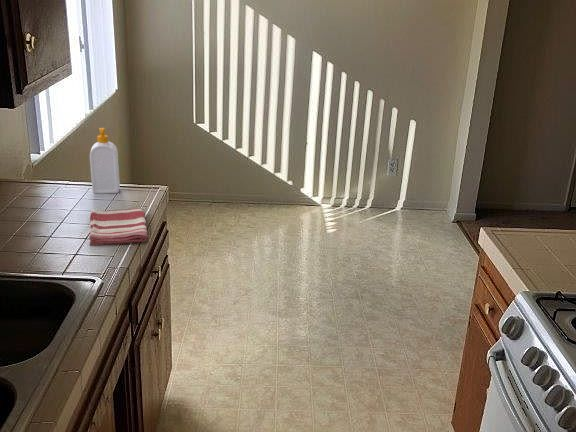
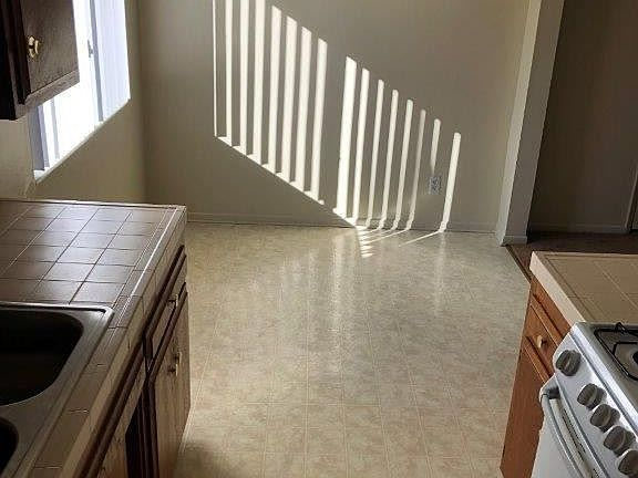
- dish towel (118, 224)
- soap bottle (104, 160)
